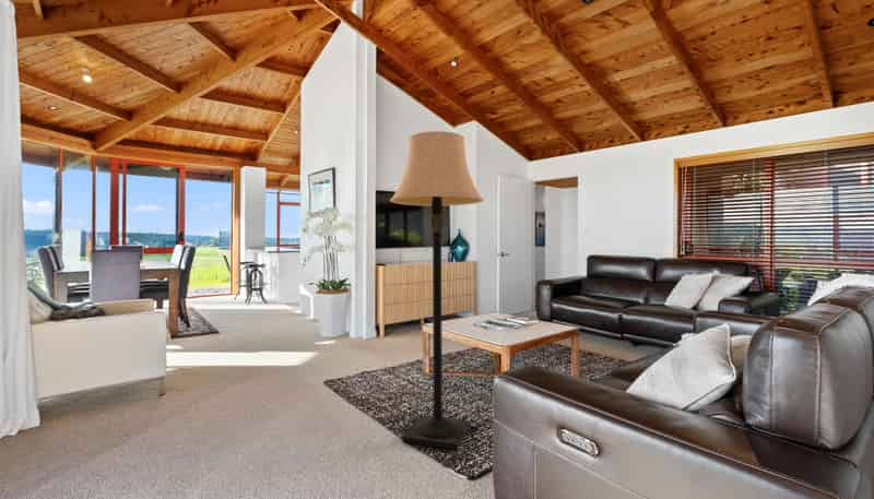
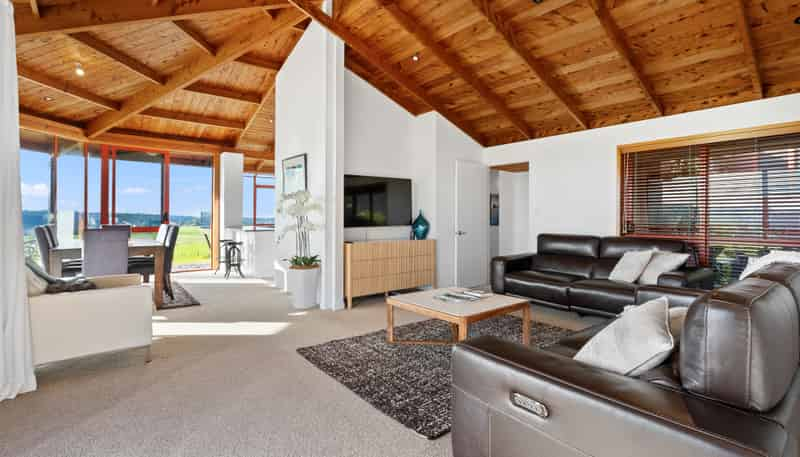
- lamp (437, 285)
